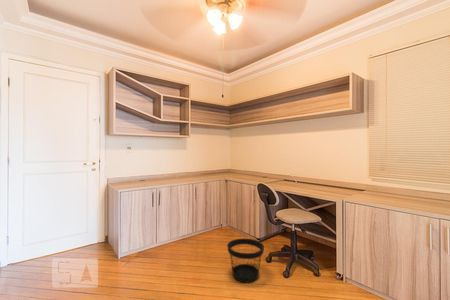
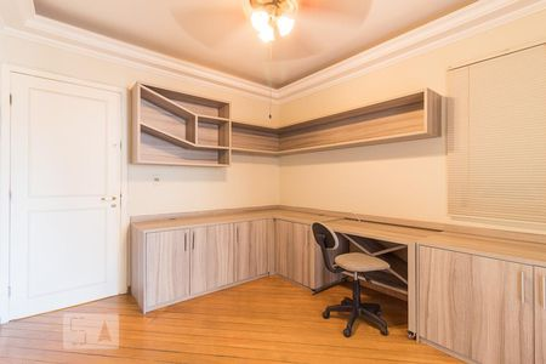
- wastebasket (245, 260)
